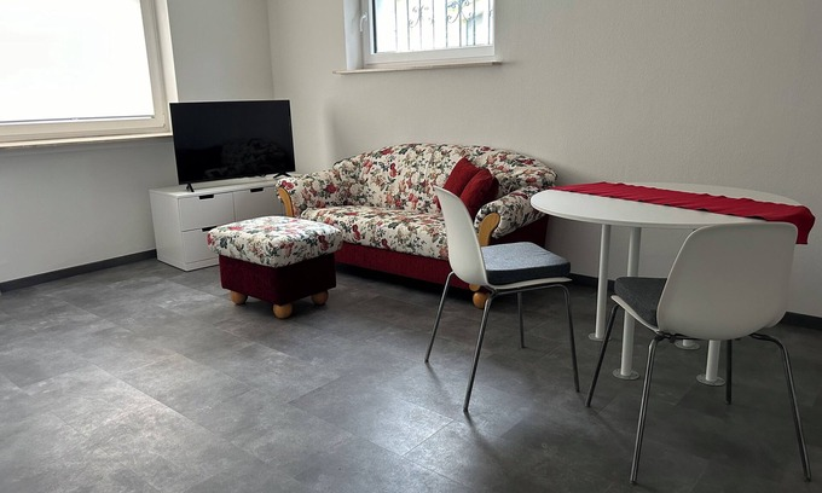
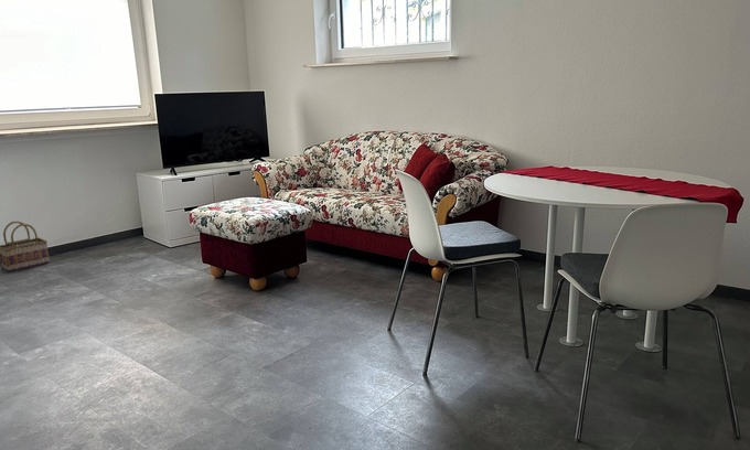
+ basket (22, 244)
